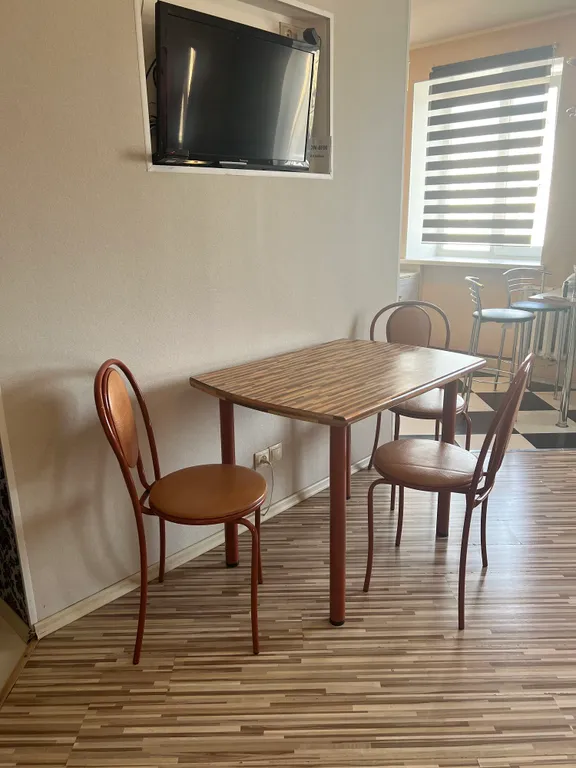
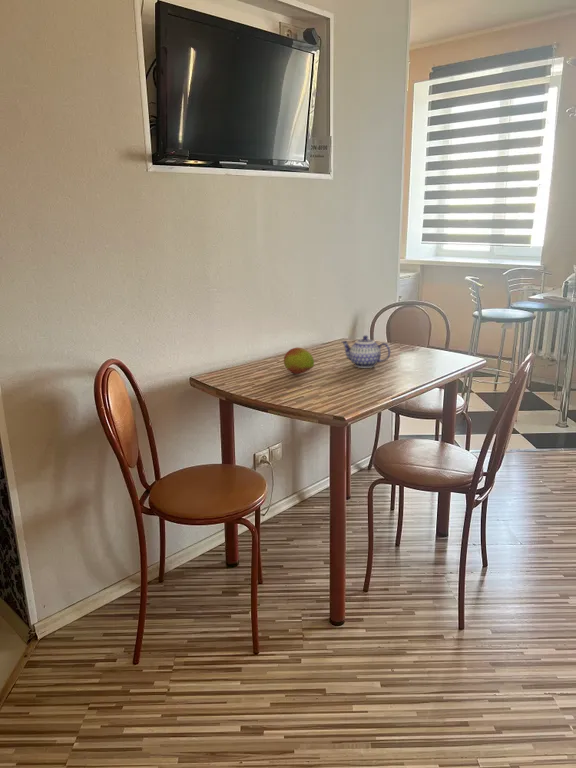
+ teapot (365, 350)
+ fruit (298, 360)
